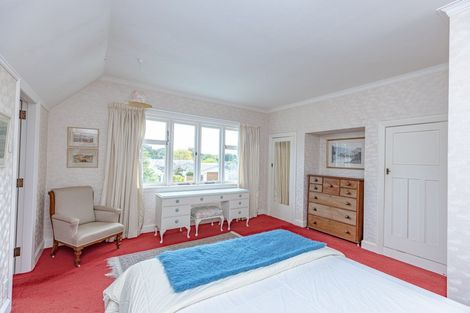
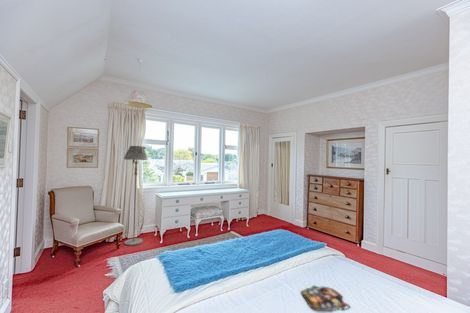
+ floor lamp (135, 194)
+ magazine (324, 297)
